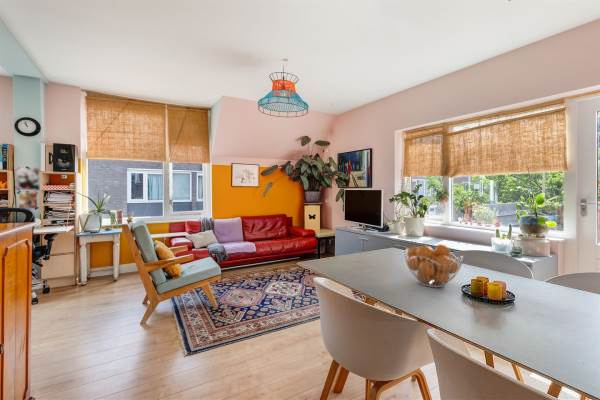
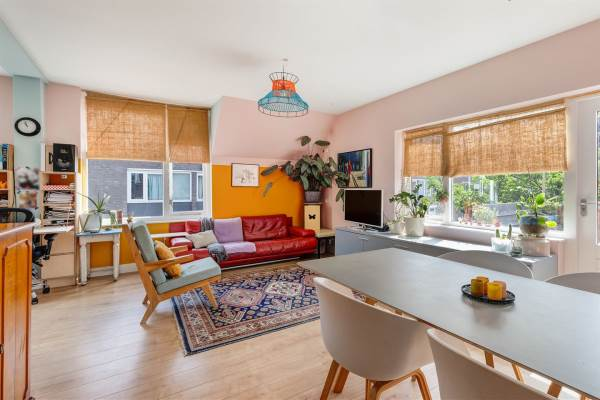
- fruit basket (432, 264)
